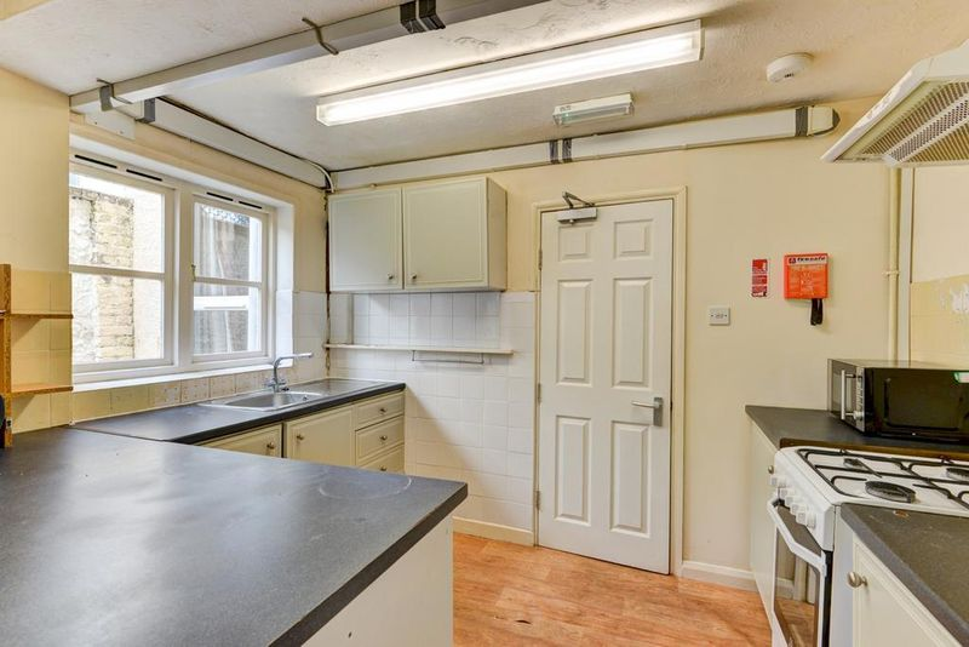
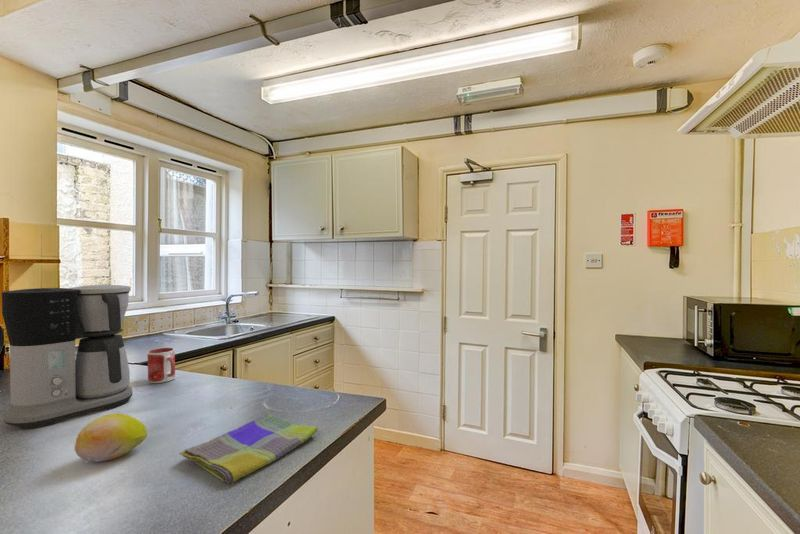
+ fruit (112, 435)
+ mug (163, 366)
+ dish towel (253, 442)
+ coffee maker (74, 349)
